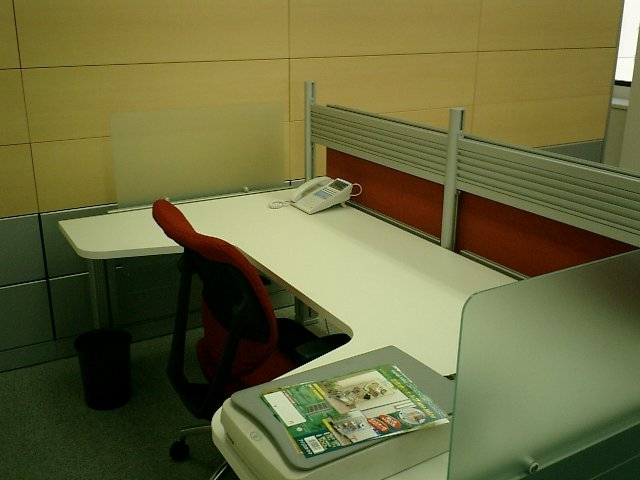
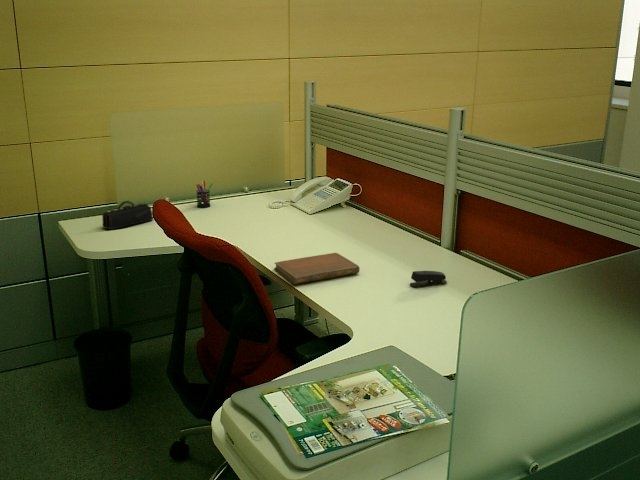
+ pencil case (127, 212)
+ notebook (316, 267)
+ stapler (428, 276)
+ pen holder (204, 192)
